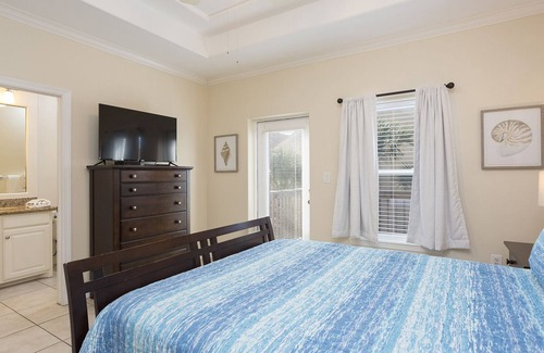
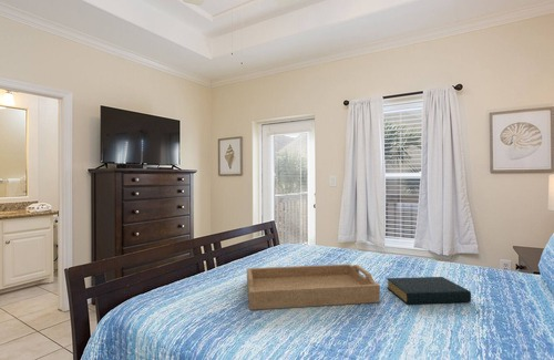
+ hardback book (425, 289)
+ serving tray (307, 281)
